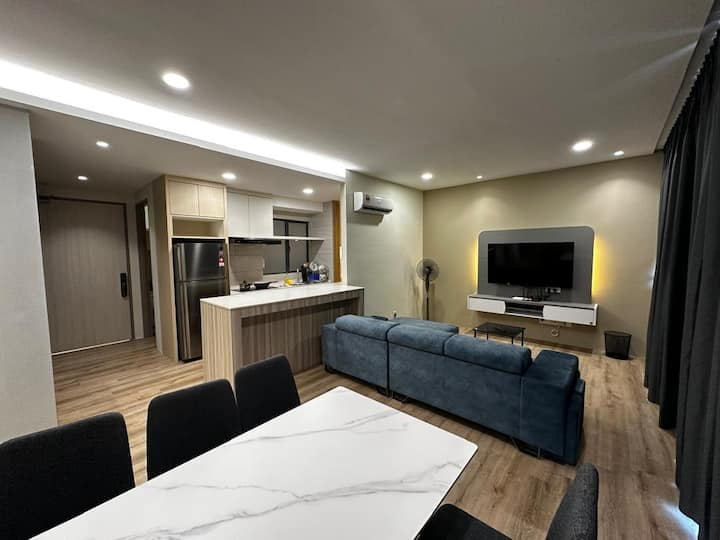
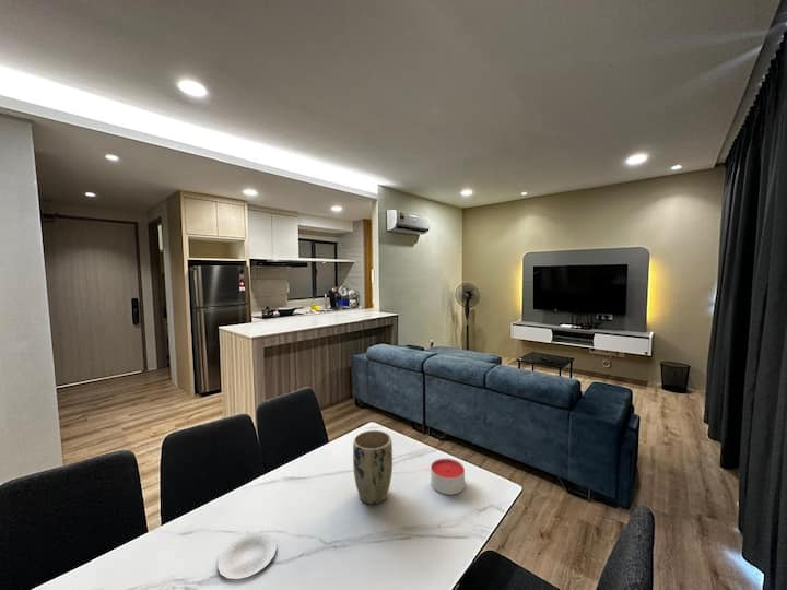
+ plant pot (373, 467)
+ candle (447, 474)
+ plate (245, 535)
